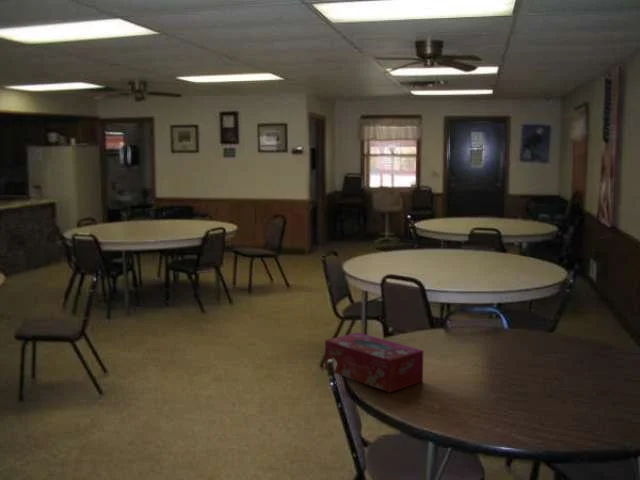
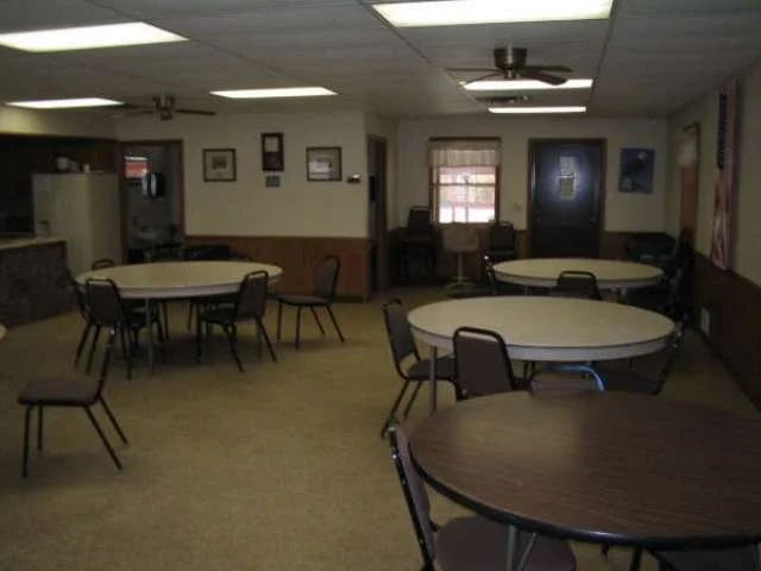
- tissue box (372, 360)
